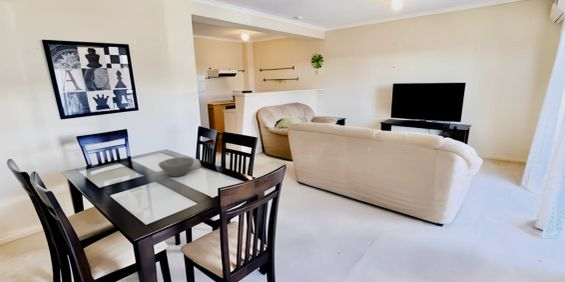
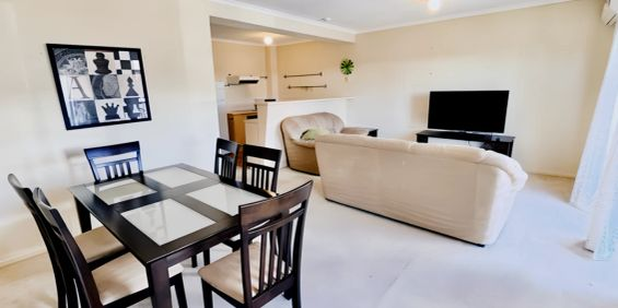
- bowl (176, 167)
